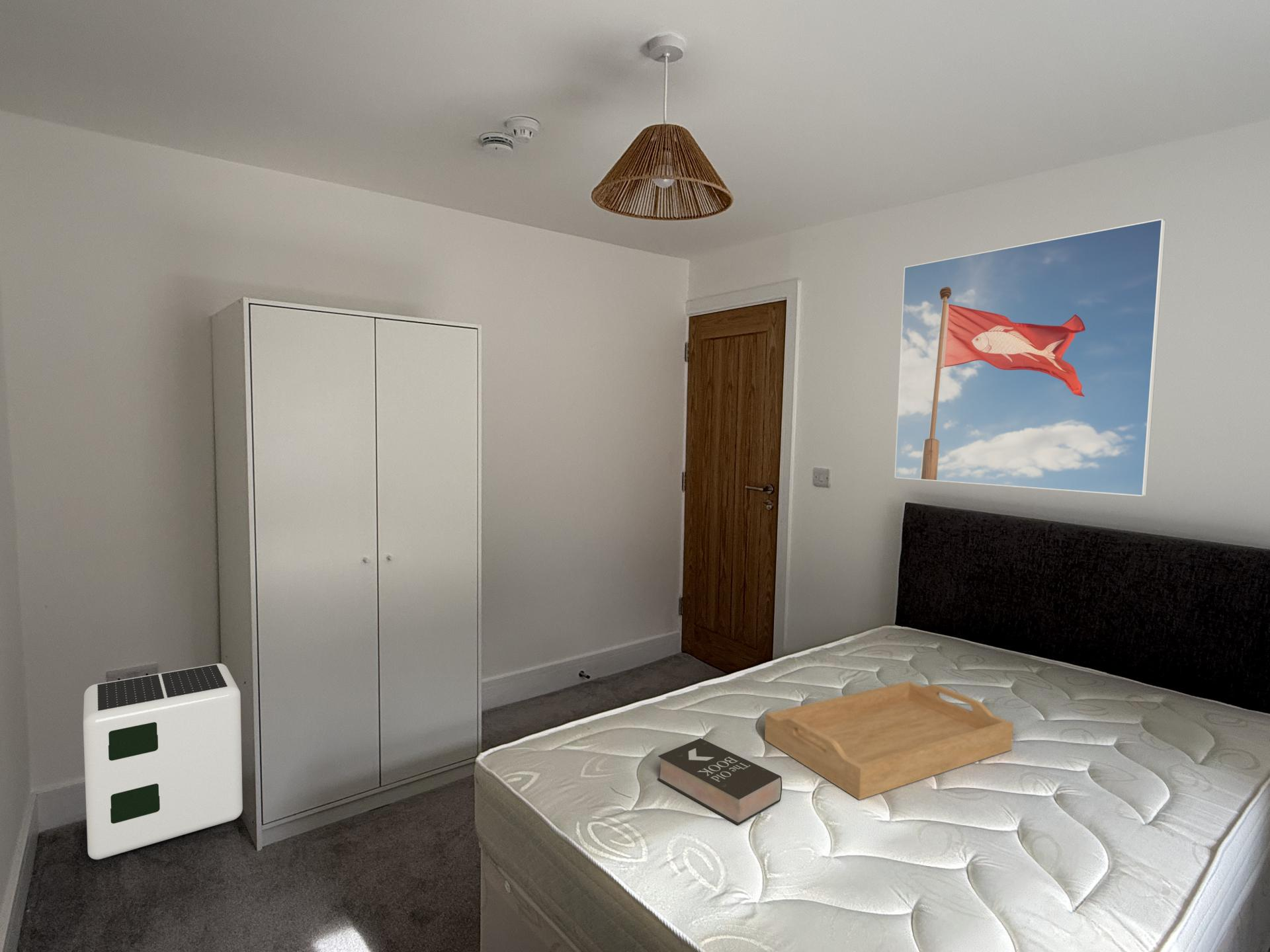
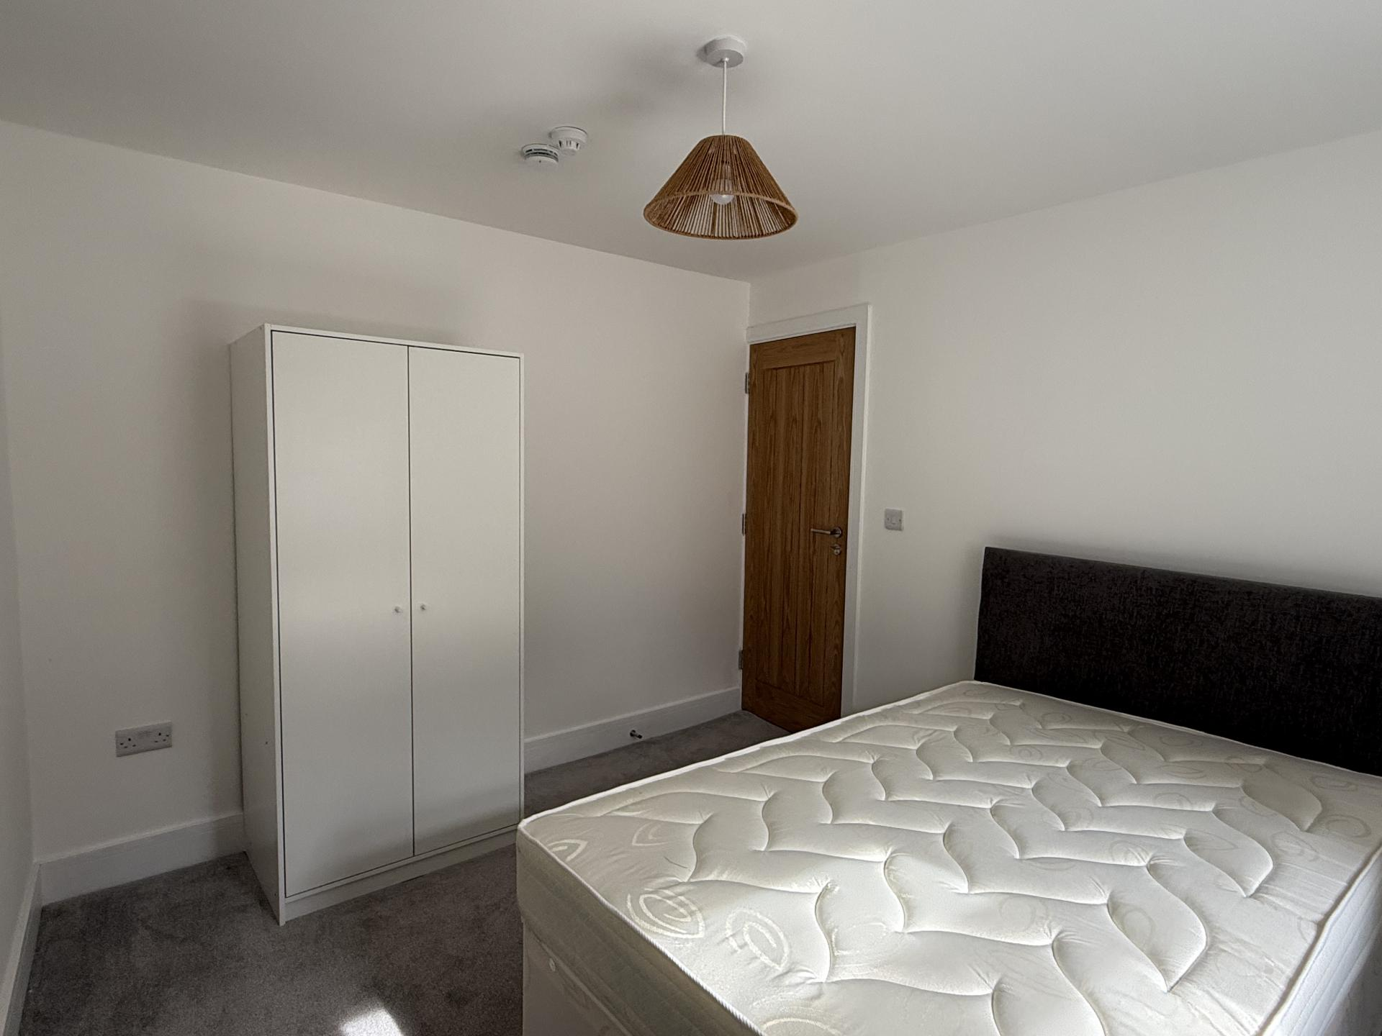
- air purifier (164, 754)
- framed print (1010, 368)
- book (718, 777)
- serving tray (888, 727)
